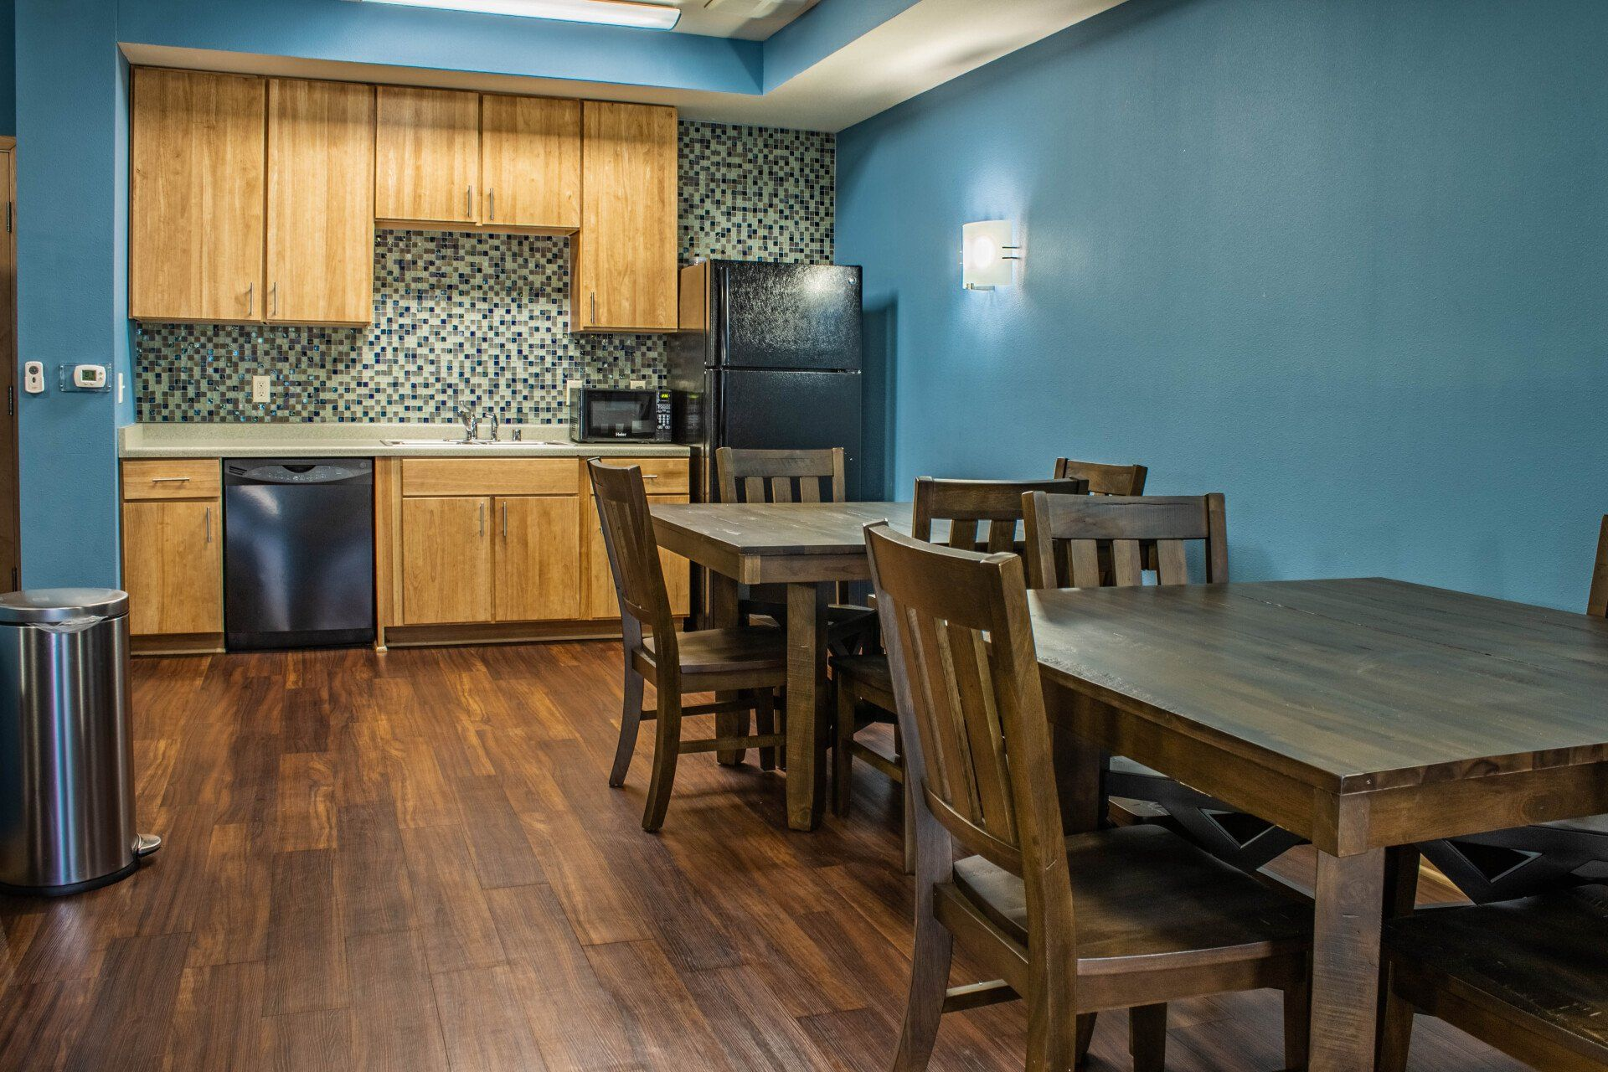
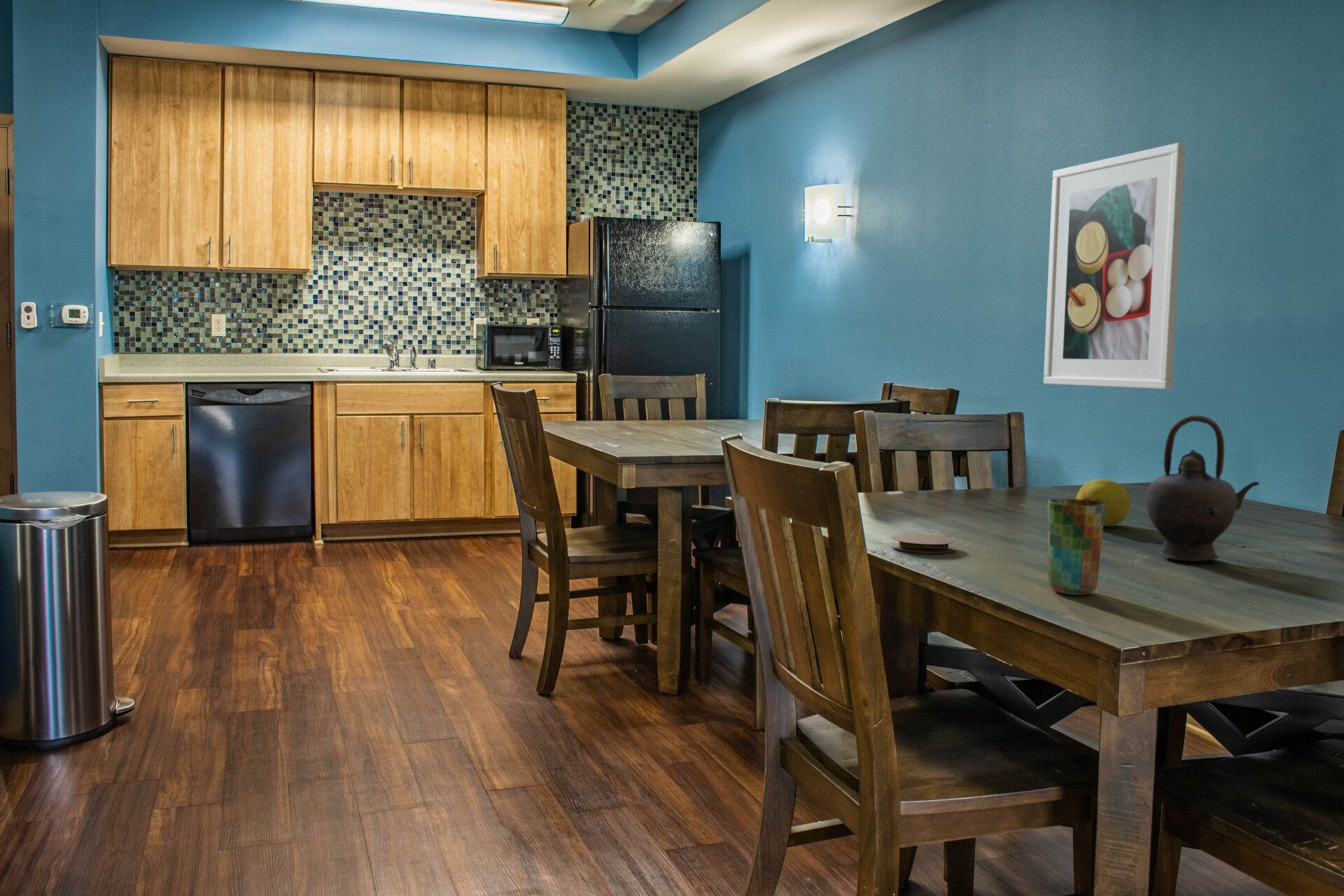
+ coaster (923, 543)
+ teapot (1202, 488)
+ cup (1074, 547)
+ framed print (1108, 273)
+ fruit (1102, 502)
